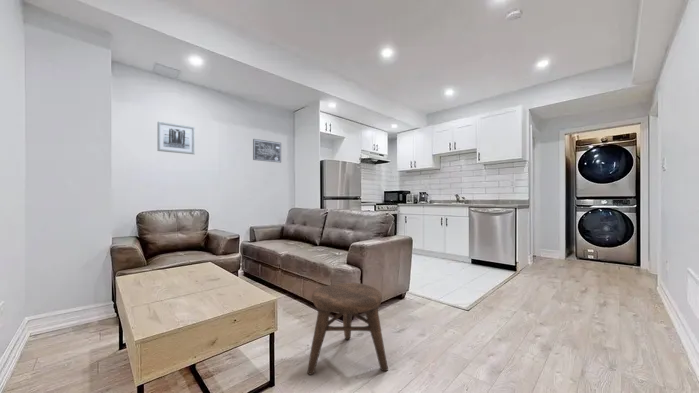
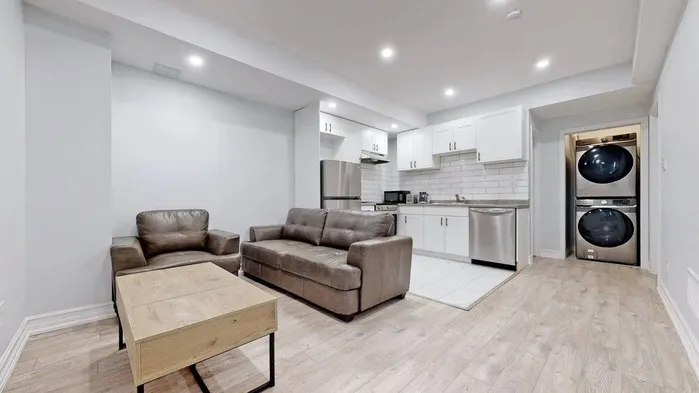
- wall art (176, 138)
- wall art (267, 151)
- stool (350, 325)
